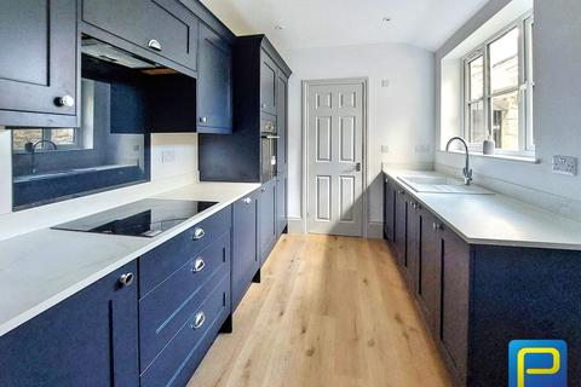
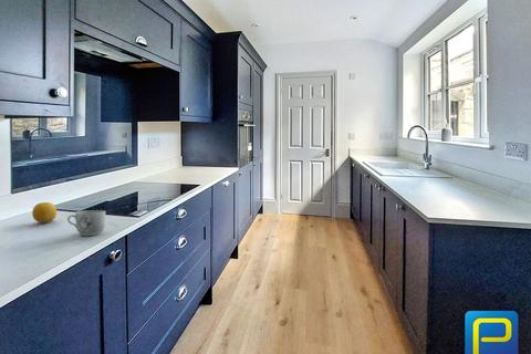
+ mug (86, 222)
+ fruit (44, 212)
